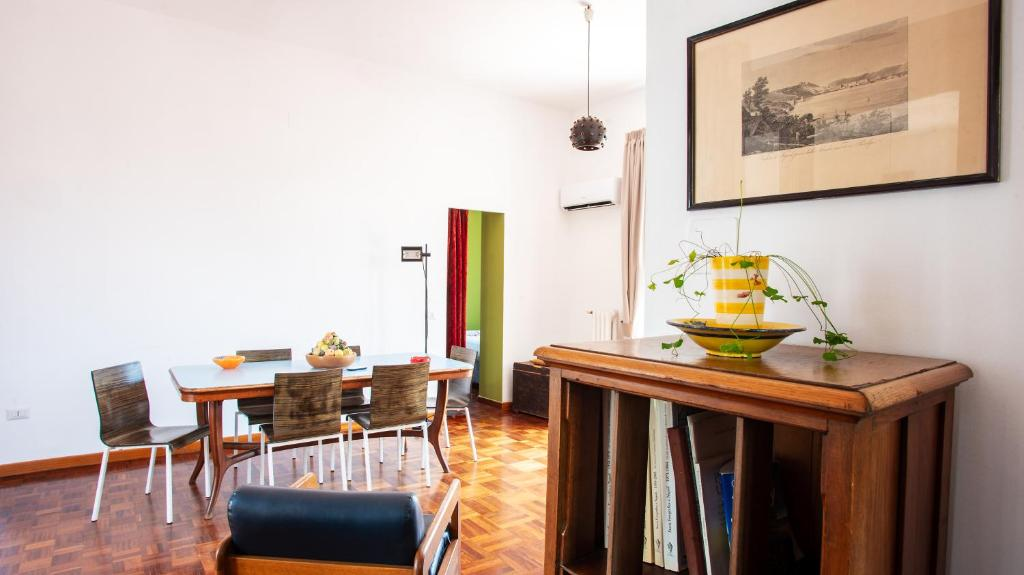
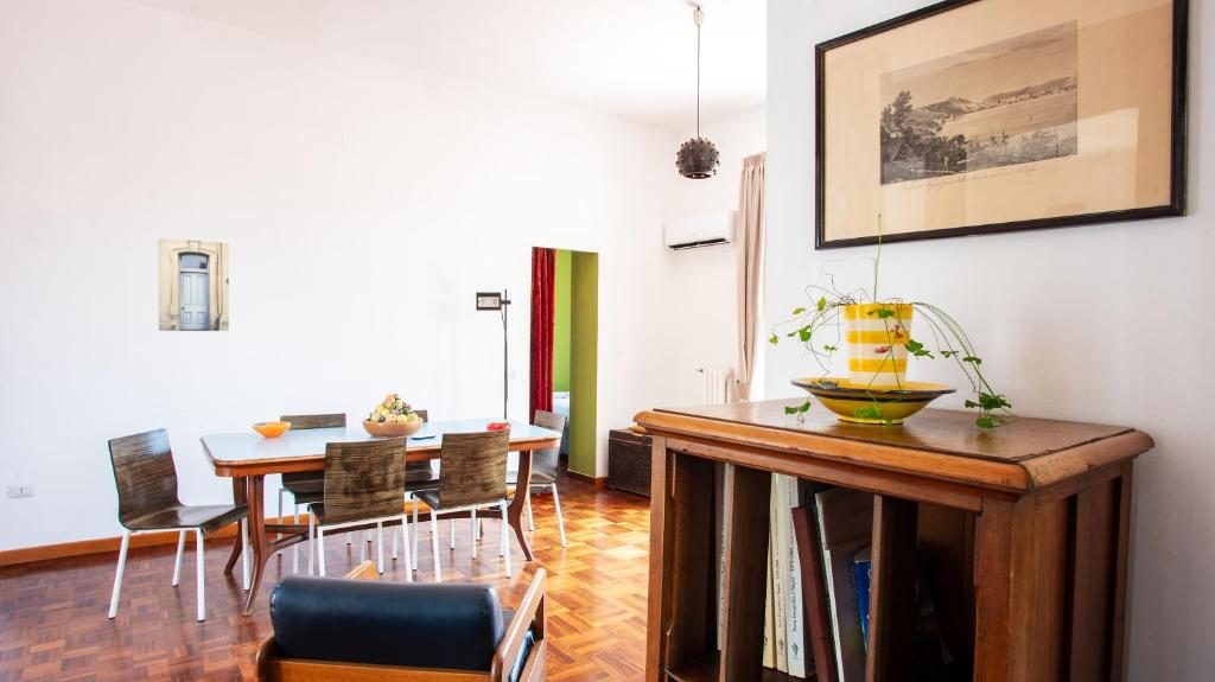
+ wall art (193, 286)
